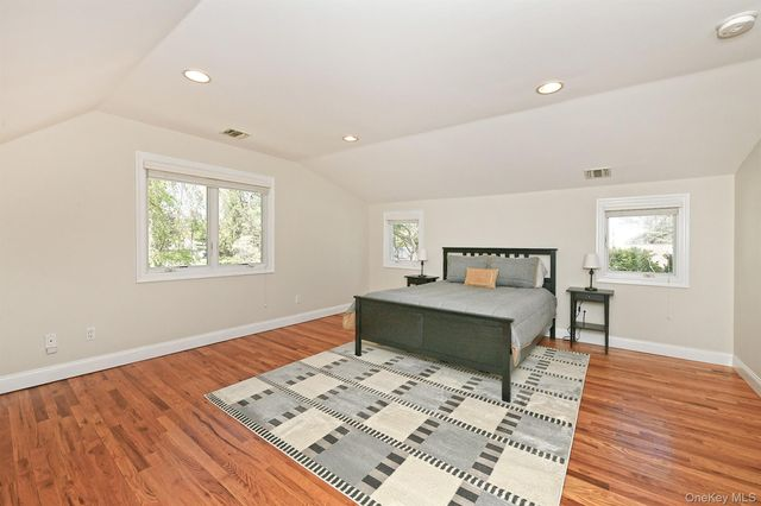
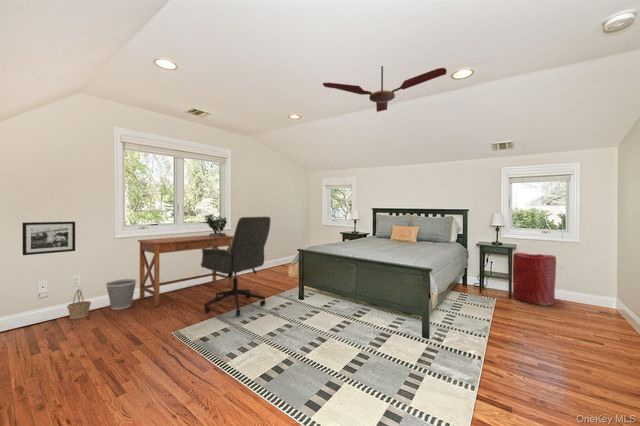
+ potted plant (215, 224)
+ wastebasket (121, 294)
+ desk (189, 277)
+ office chair (236, 261)
+ basket (79, 302)
+ picture frame (50, 237)
+ laundry hamper (533, 276)
+ ceiling fan (381, 89)
